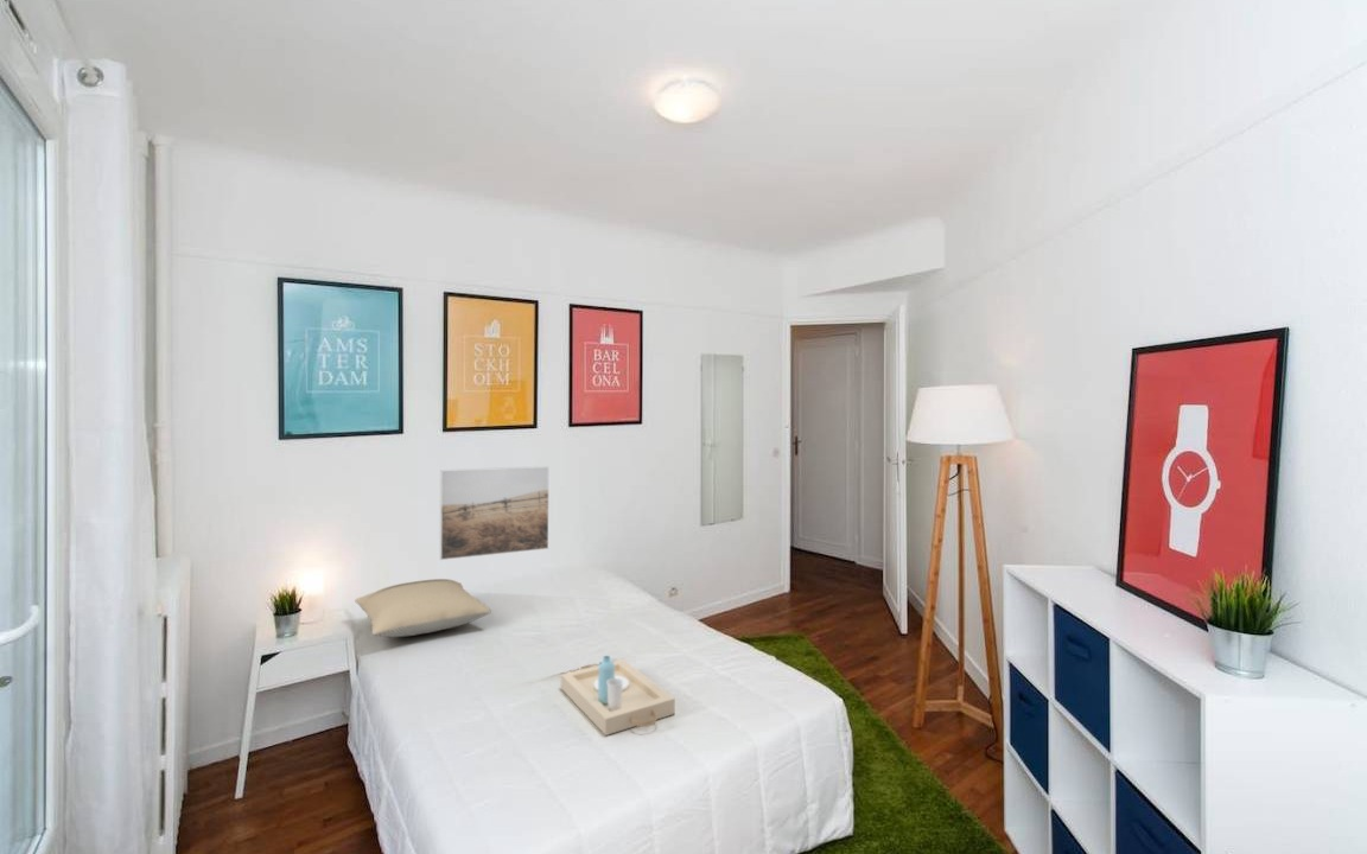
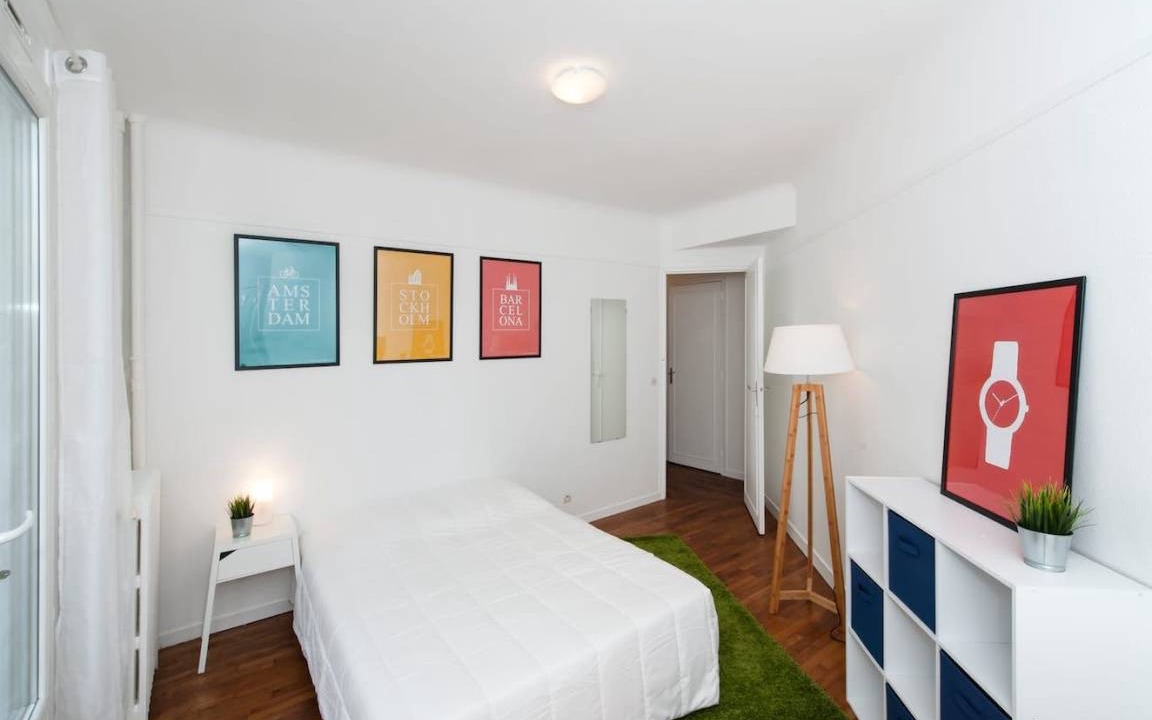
- serving tray (615, 674)
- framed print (496, 510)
- pillow (421, 606)
